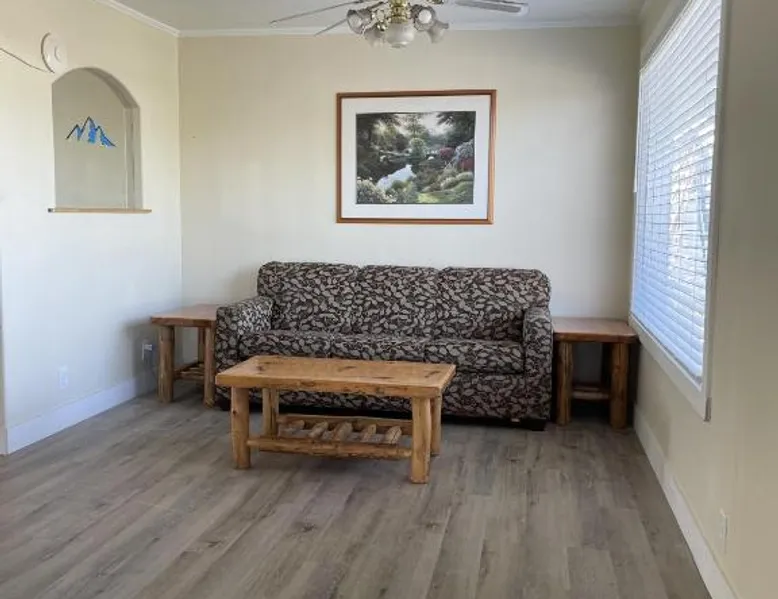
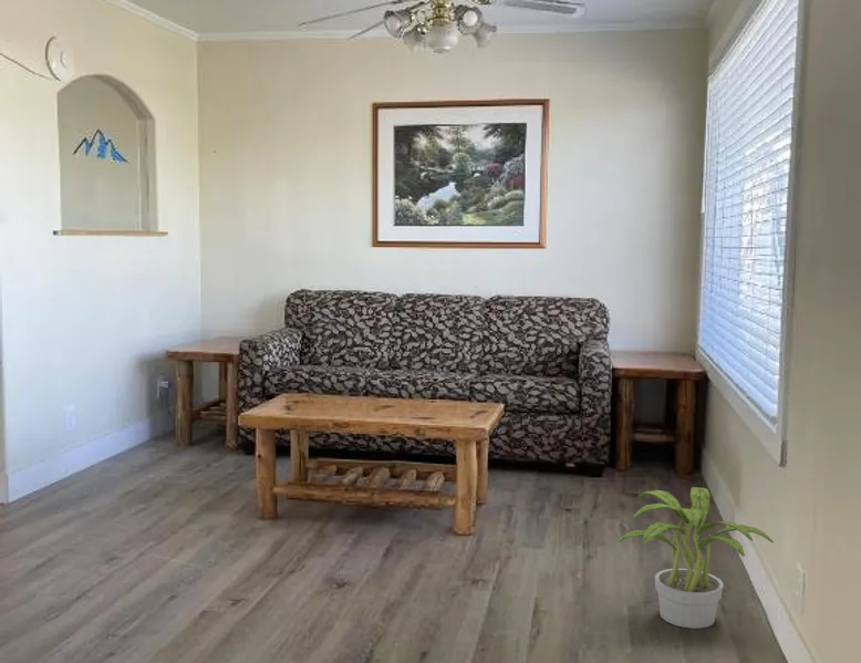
+ potted plant (691, 559)
